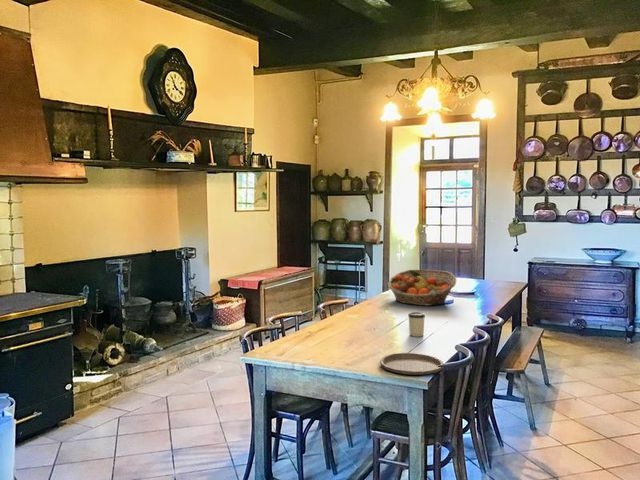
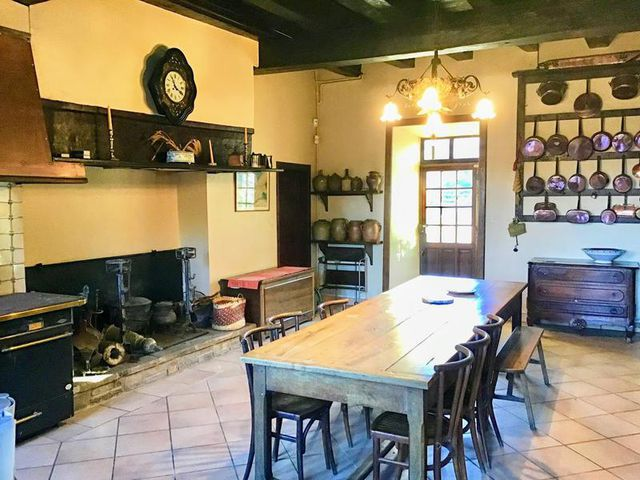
- plate (411, 364)
- cup (416, 324)
- fruit basket (421, 287)
